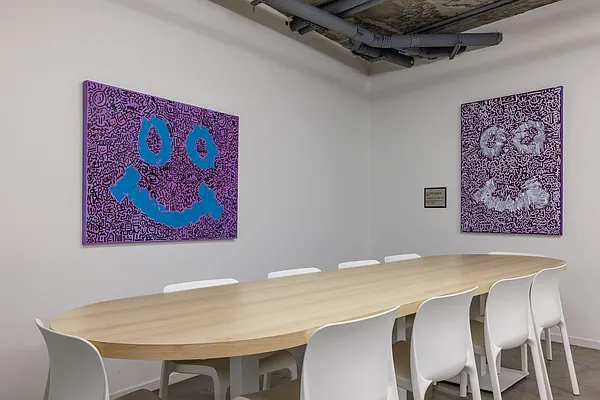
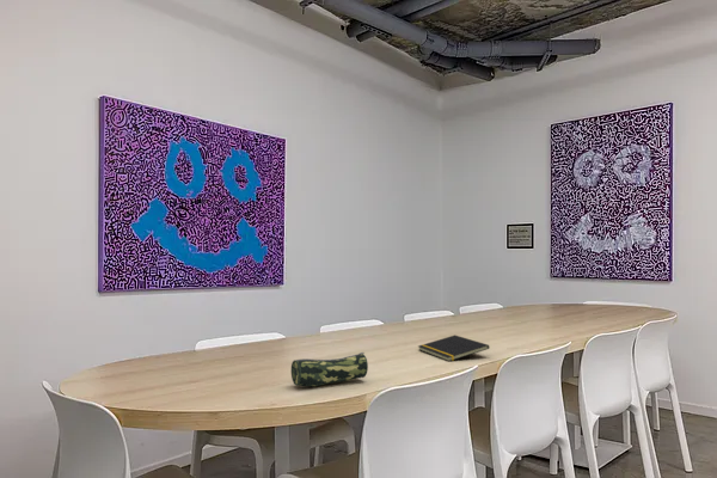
+ notepad (452, 347)
+ pencil case (331, 369)
